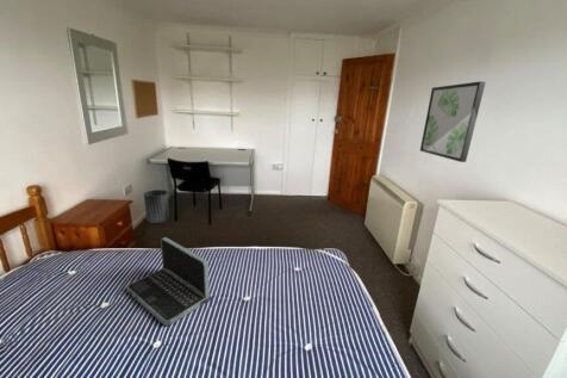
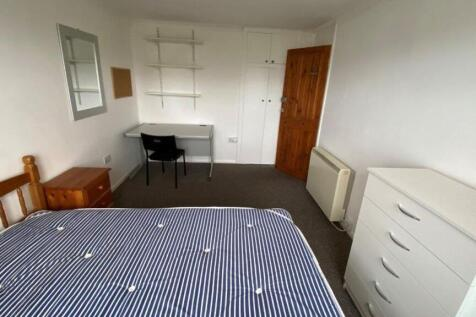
- wall art (447, 122)
- laptop (168, 272)
- trash can (156, 205)
